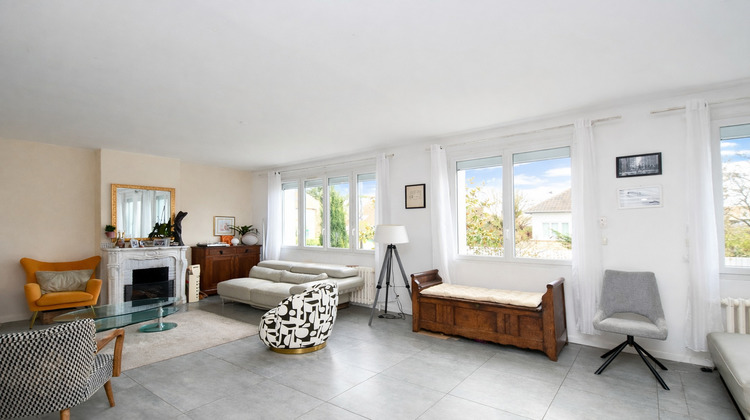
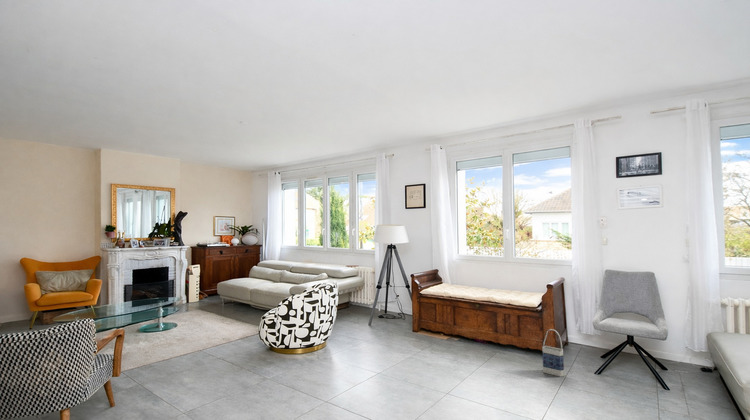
+ bag (552, 351)
